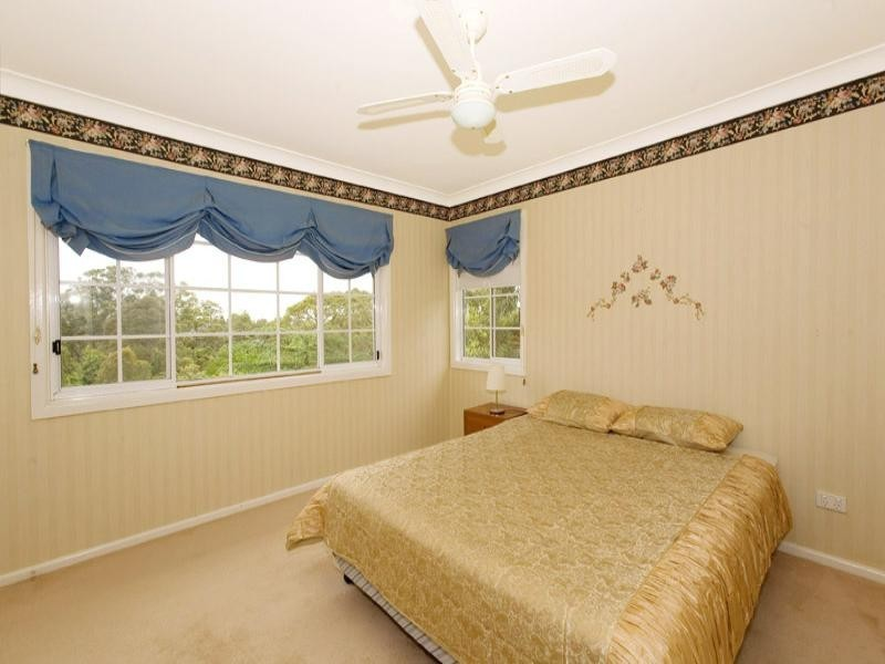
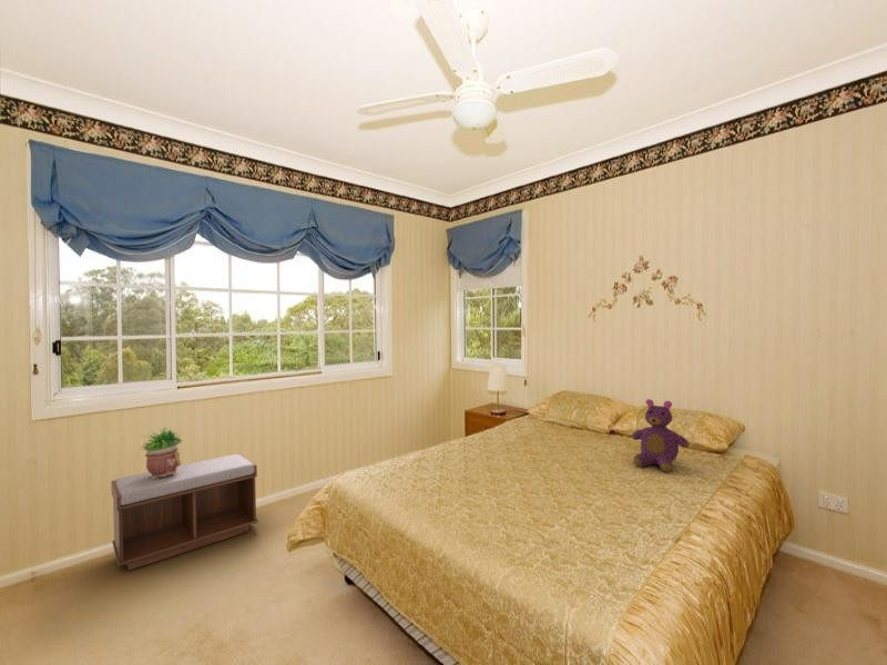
+ potted plant (161, 451)
+ bench (187, 504)
+ teddy bear (655, 433)
